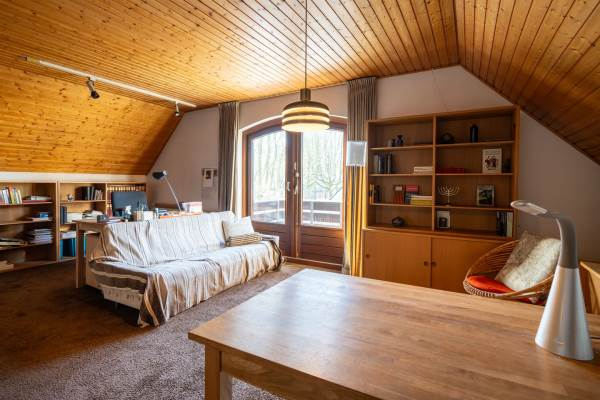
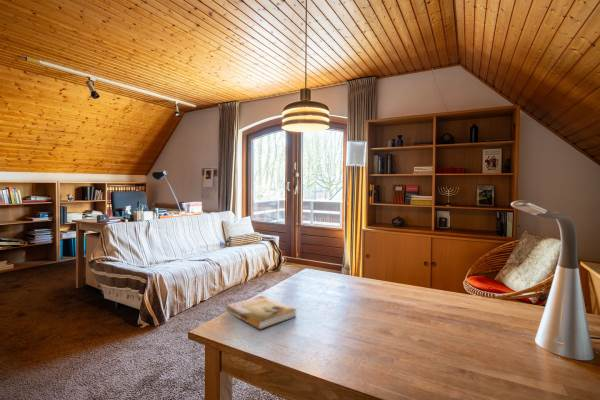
+ book (260, 310)
